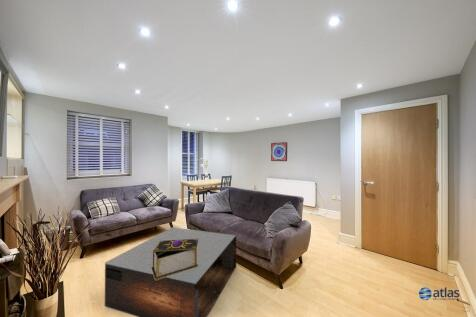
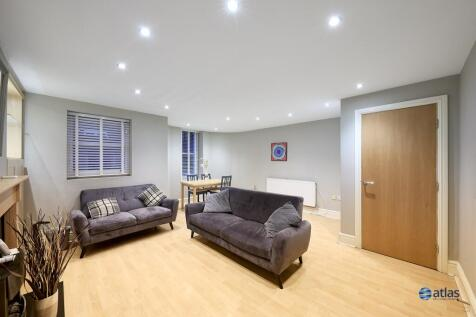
- decorative box (177, 253)
- coffee table (183, 271)
